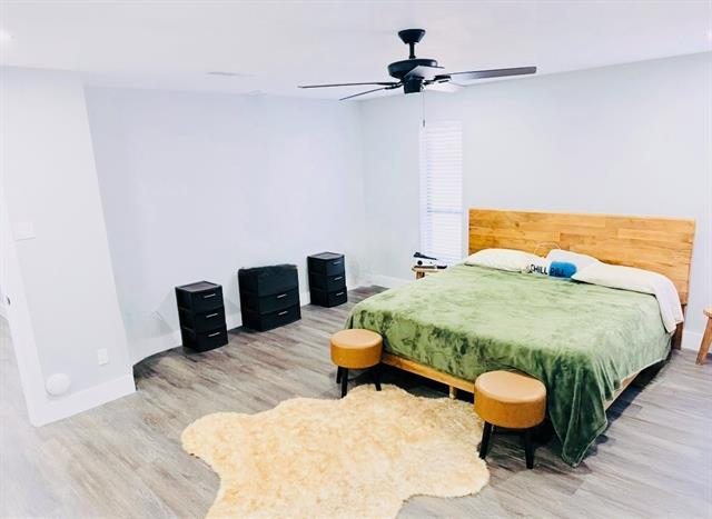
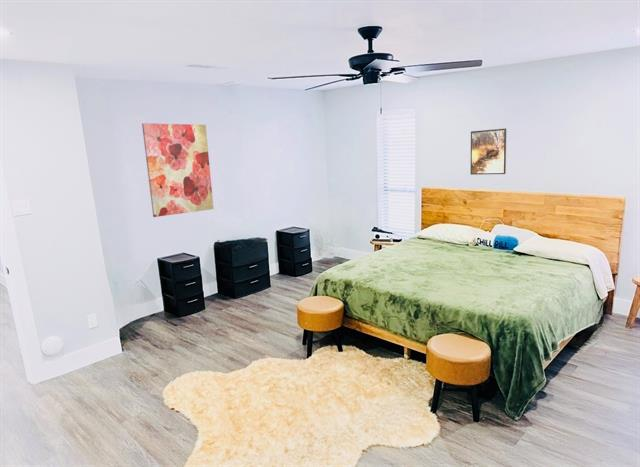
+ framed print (487, 152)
+ wall art (180, 169)
